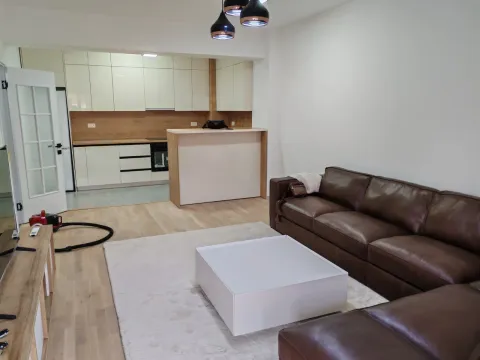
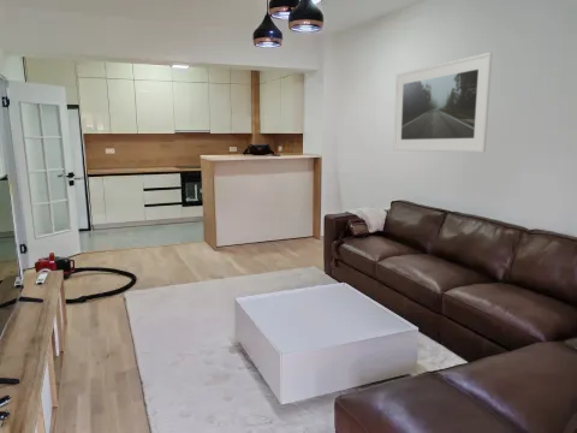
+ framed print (435, 108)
